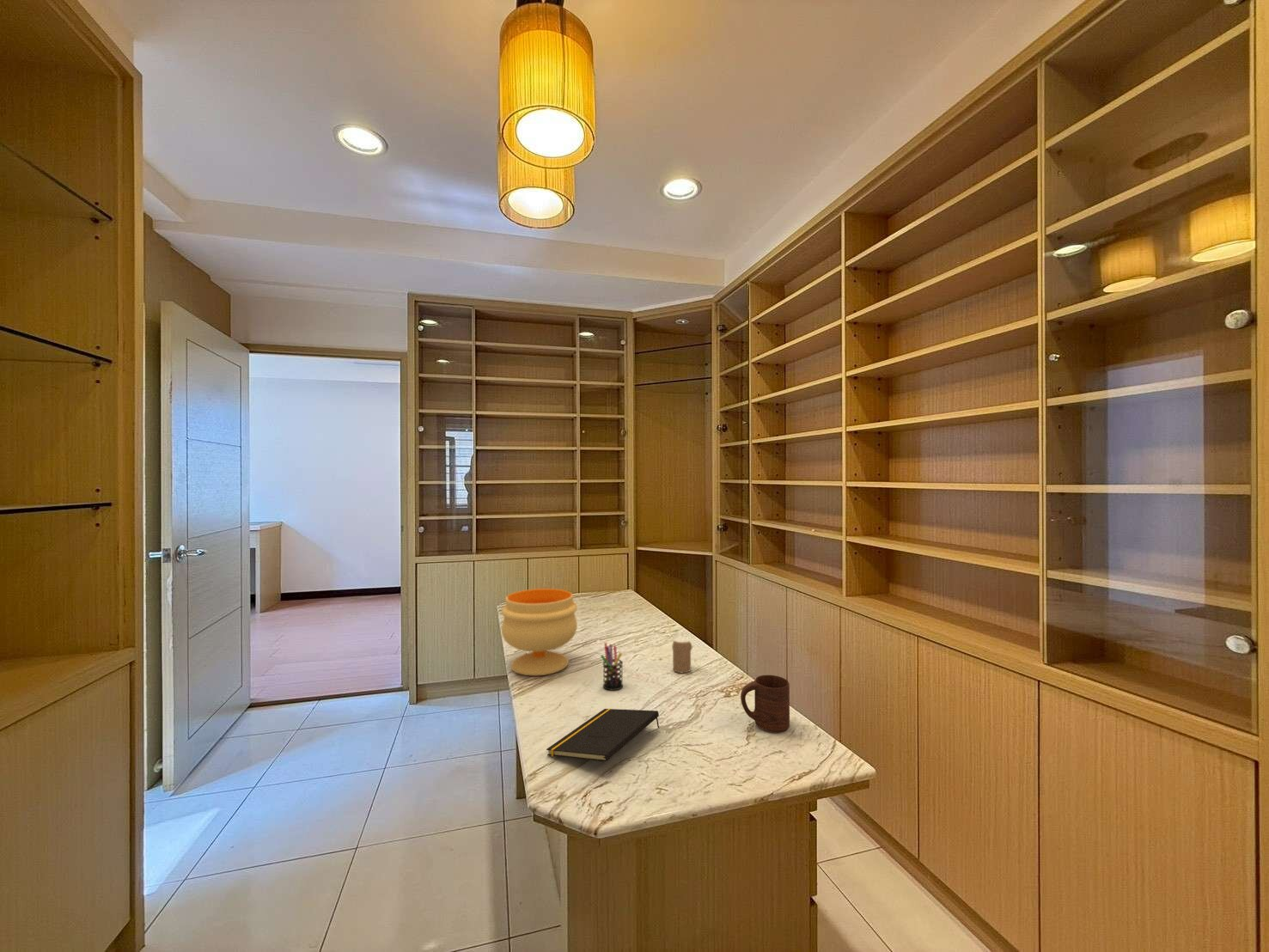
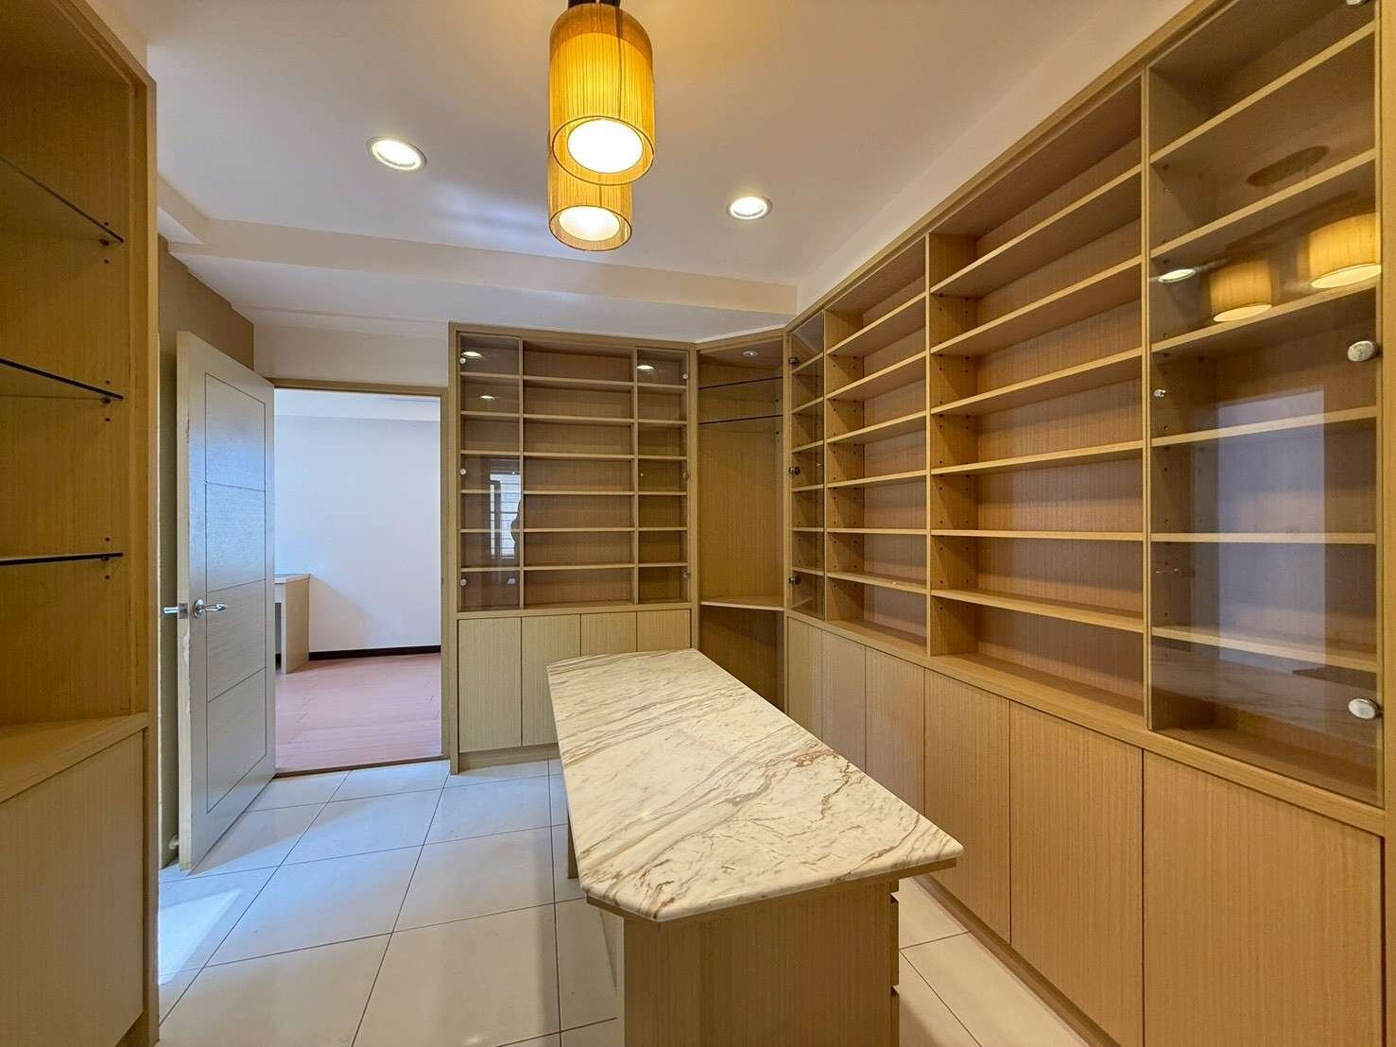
- pen holder (610, 666)
- cup (767, 704)
- notepad (605, 732)
- candle (681, 654)
- footed bowl (540, 631)
